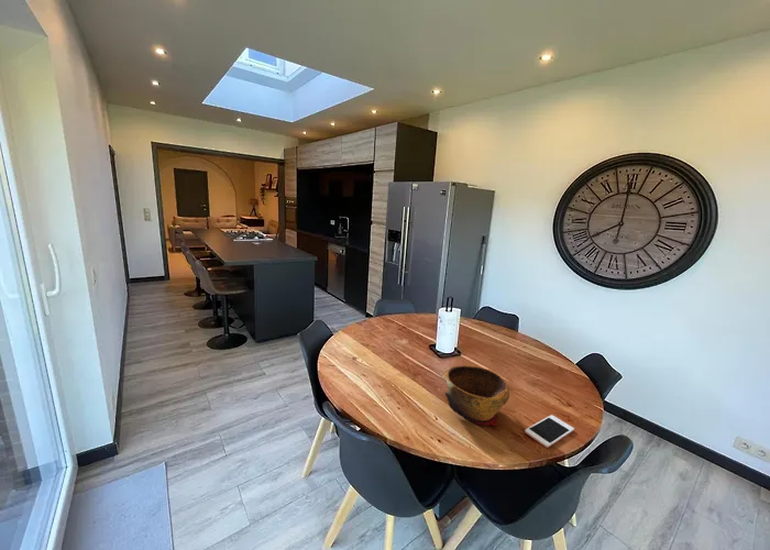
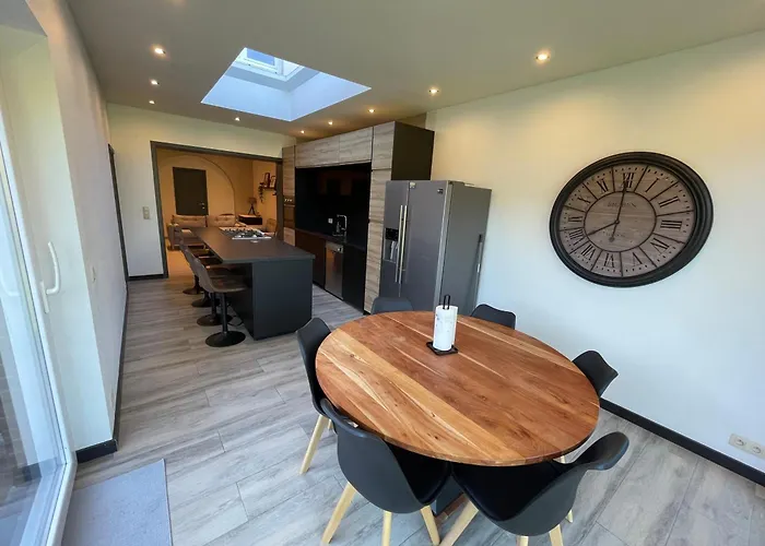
- bowl (474, 393)
- cell phone (549, 430)
